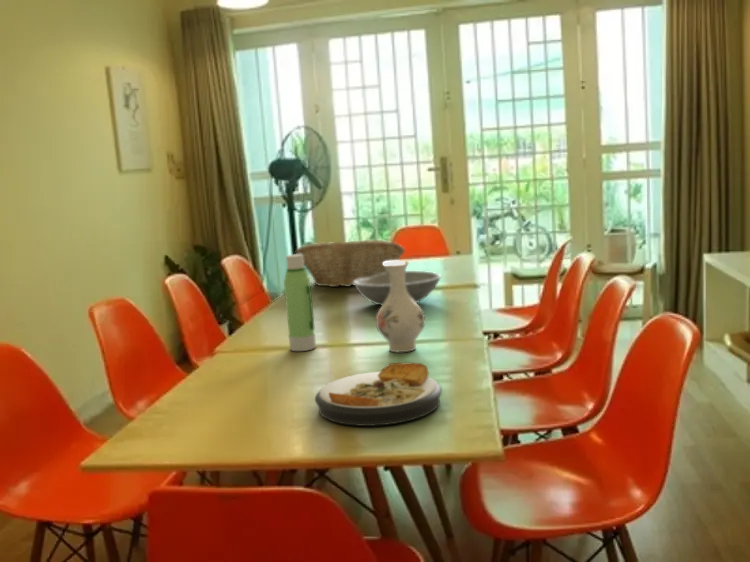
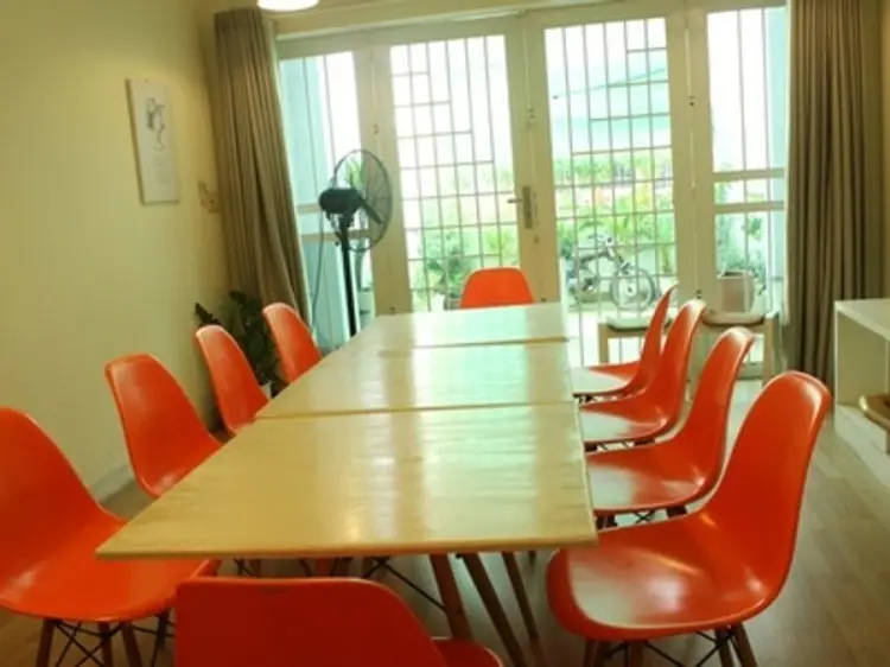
- plate (378, 391)
- vase (399, 306)
- bowl (406, 289)
- water bottle (299, 302)
- fruit basket (350, 260)
